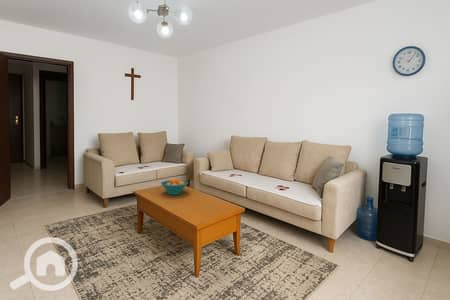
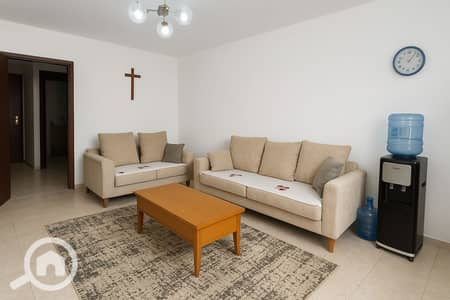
- fruit bowl (174, 185)
